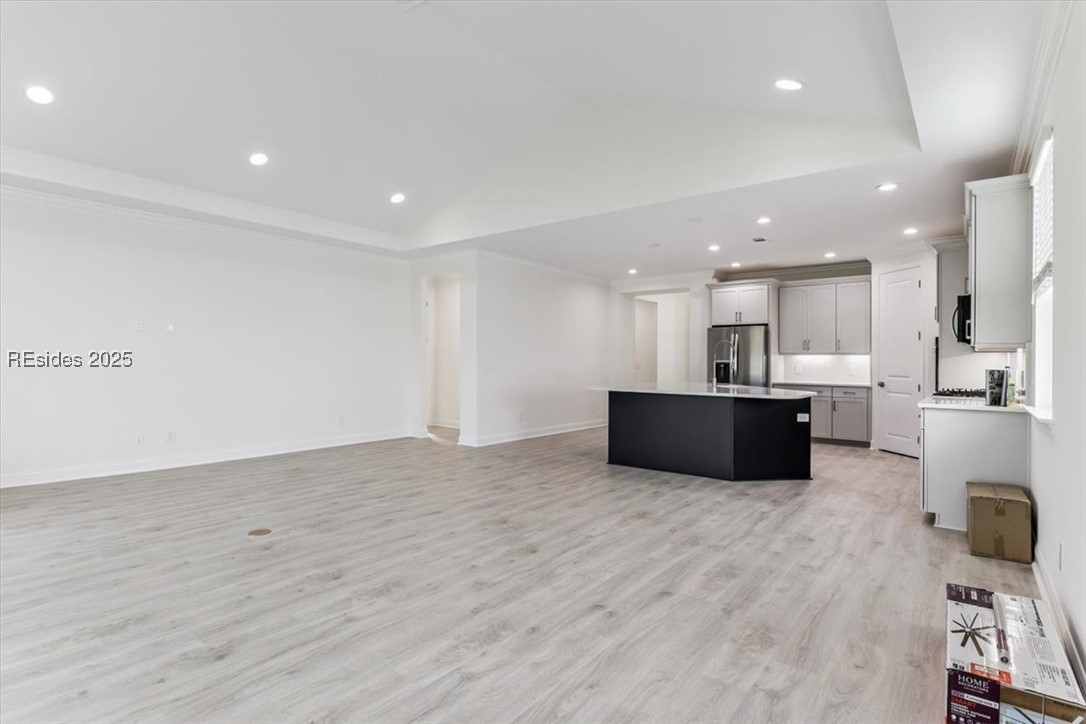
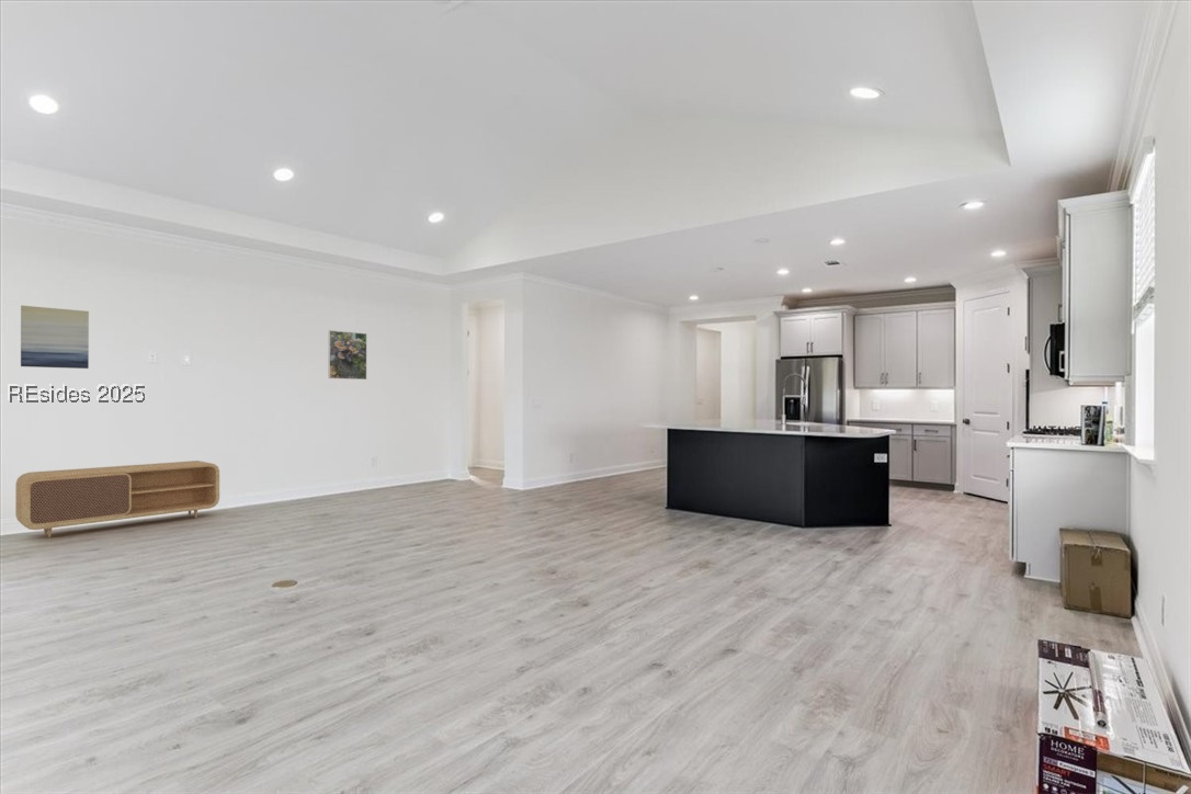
+ wall art (55, 338)
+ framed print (348, 355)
+ tv stand (125, 496)
